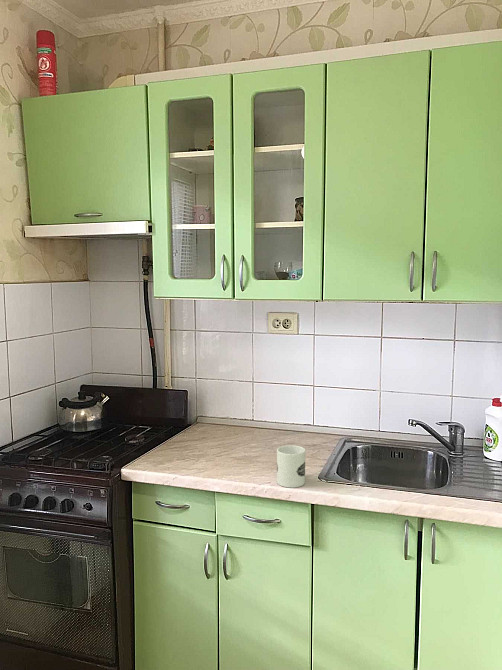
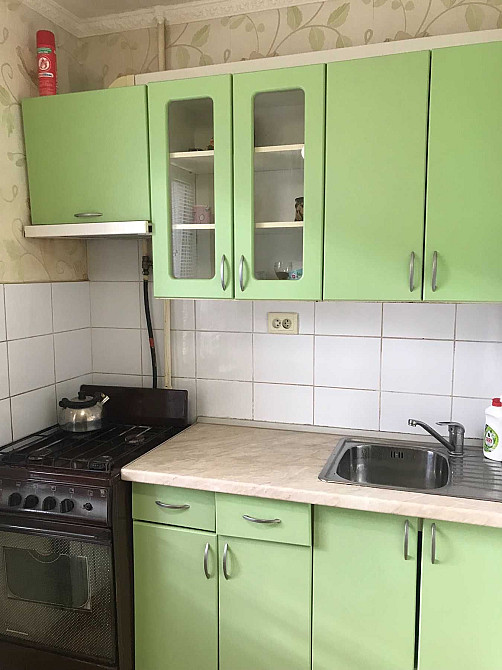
- mug (293, 463)
